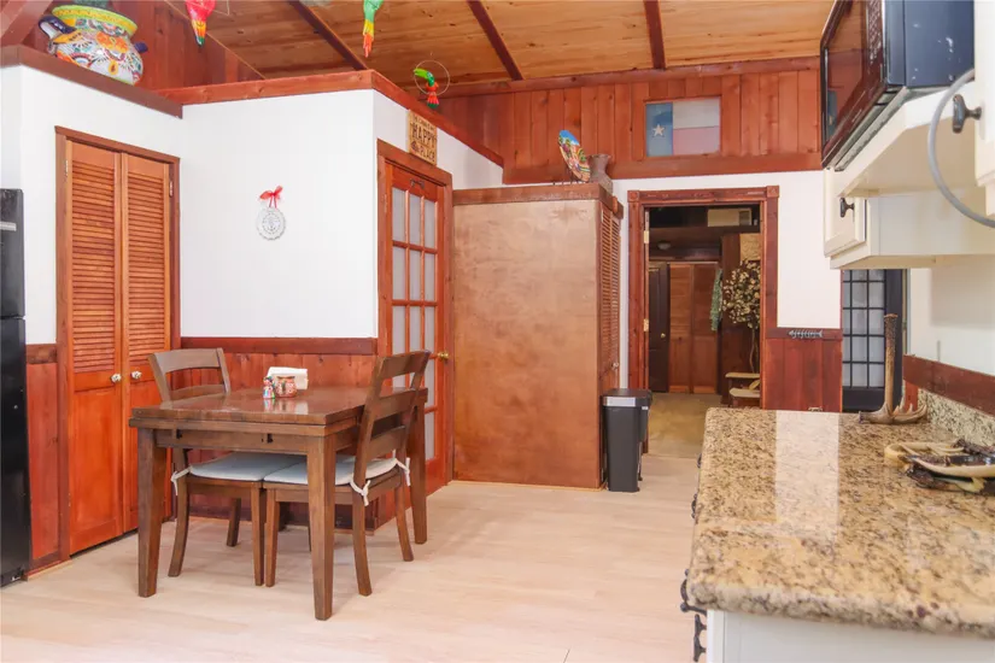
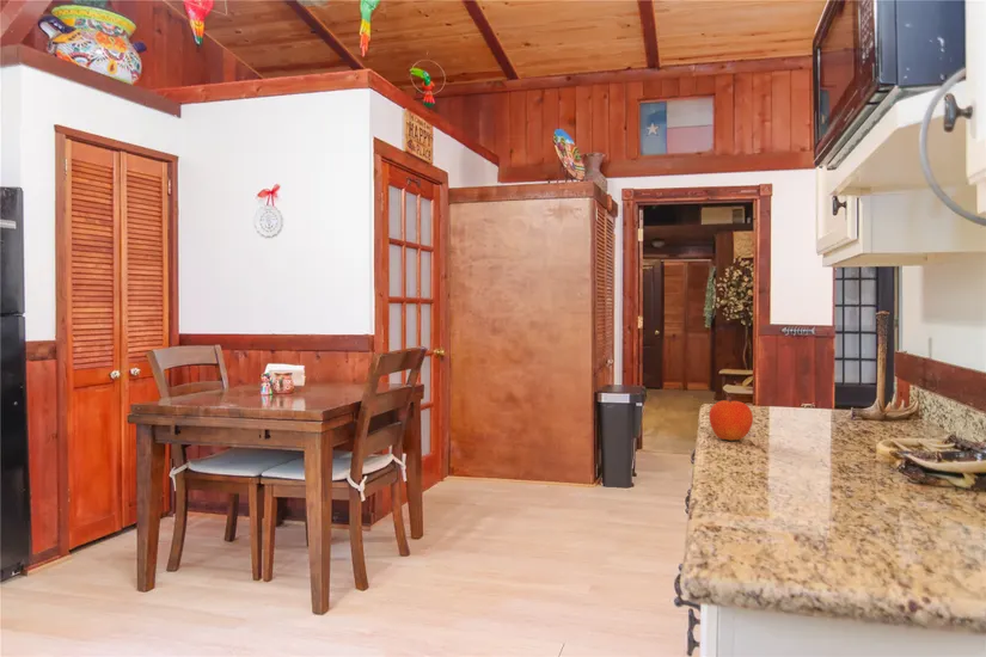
+ fruit (730, 419)
